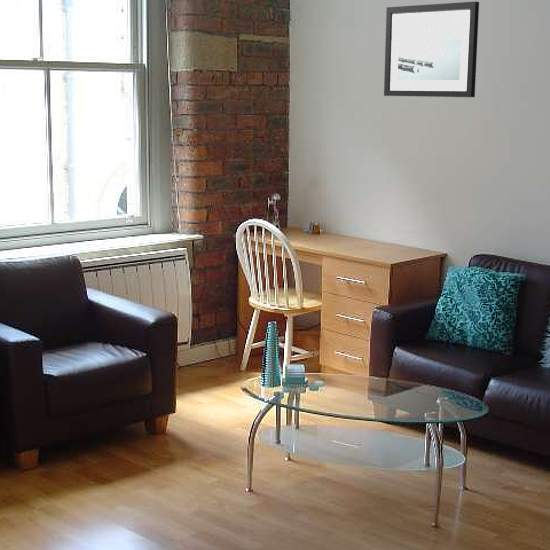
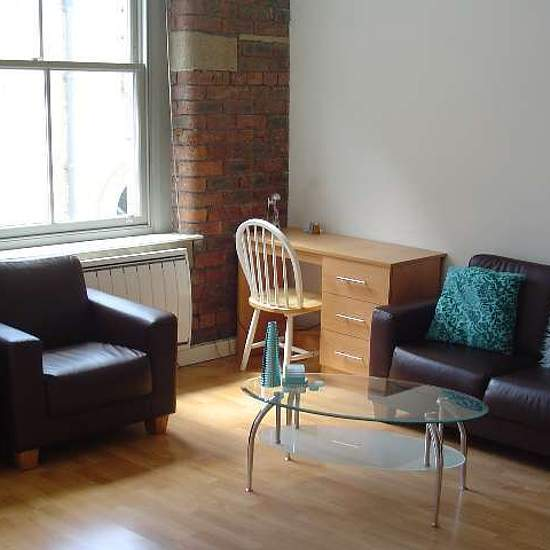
- wall art (429, 50)
